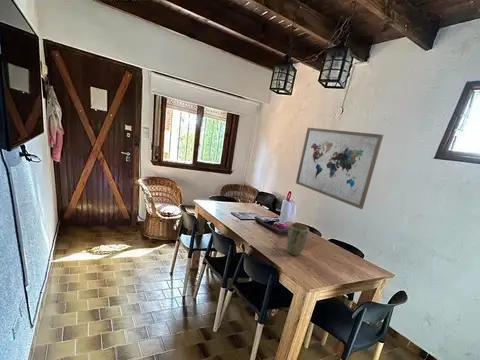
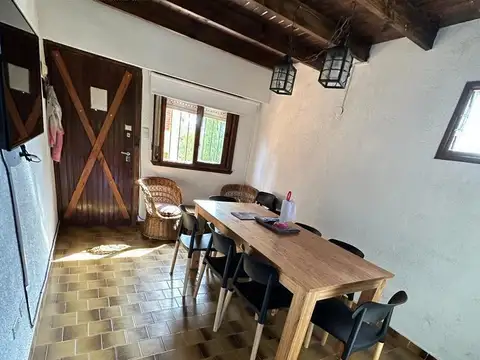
- wall art (331, 163)
- plant pot (296, 239)
